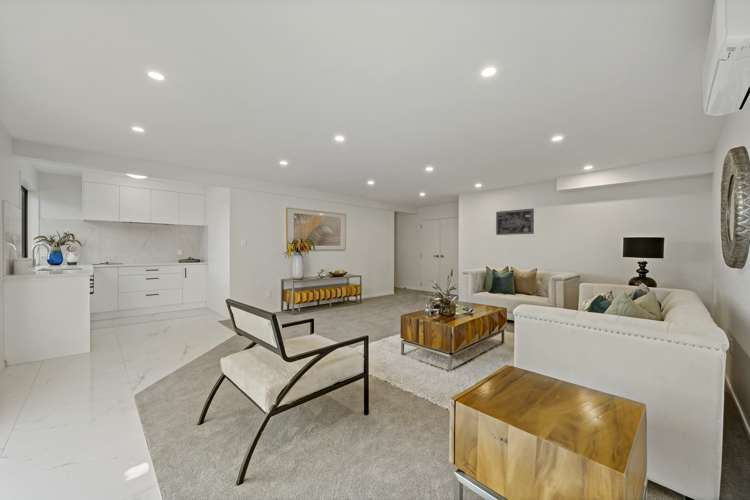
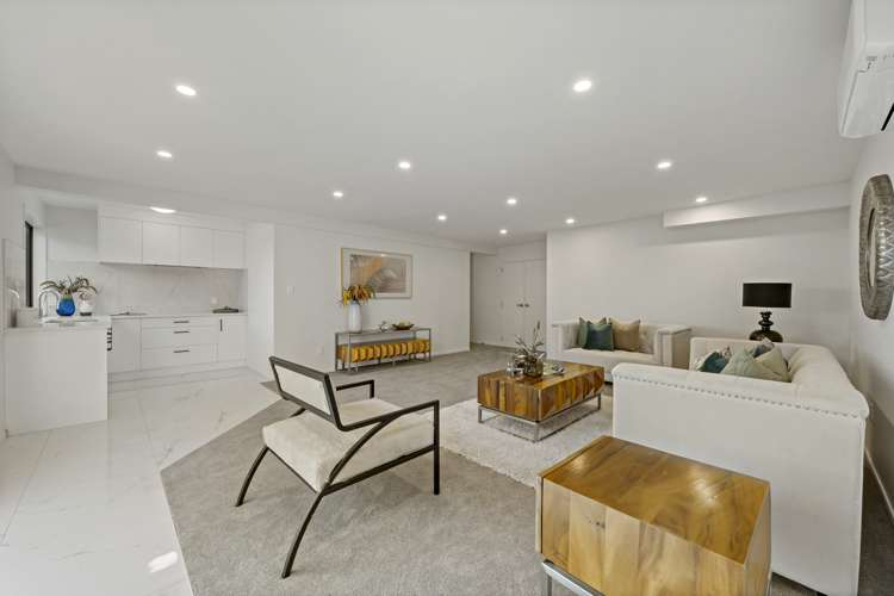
- wall art (514, 222)
